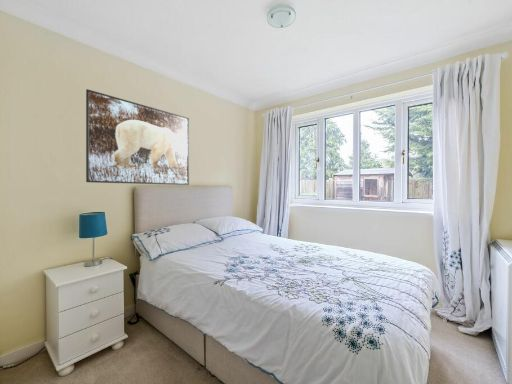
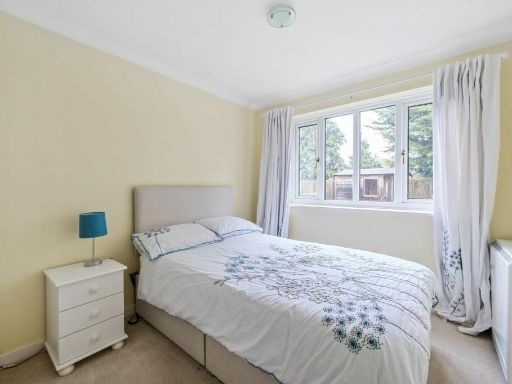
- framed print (145, 144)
